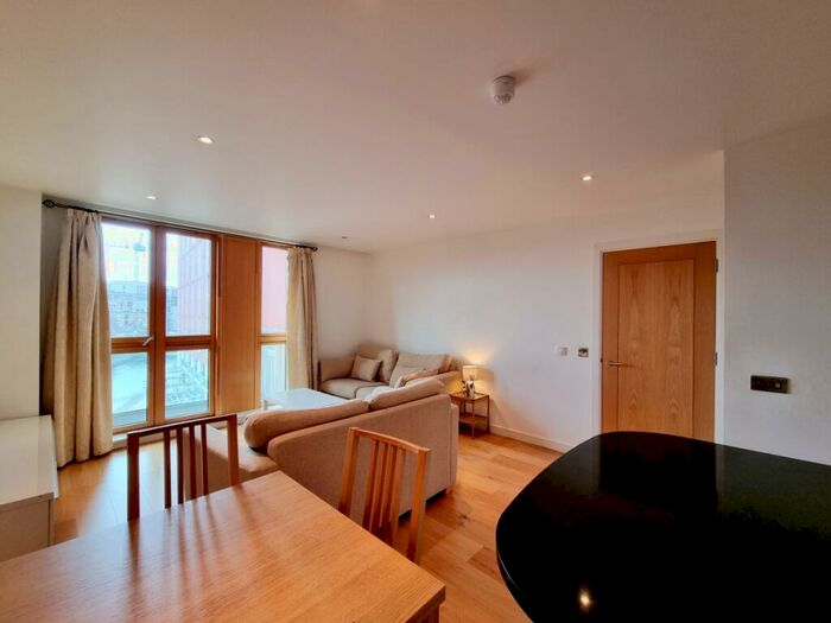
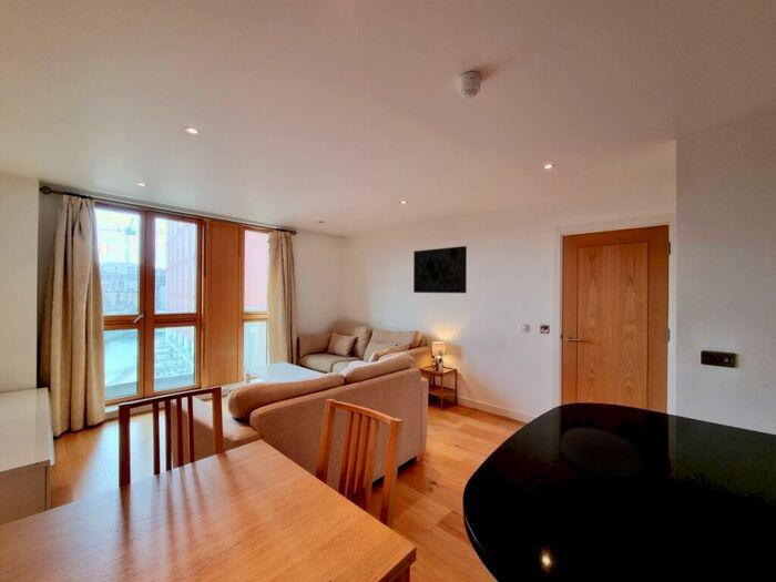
+ wall art (438, 270)
+ decorative bowl (598, 449)
